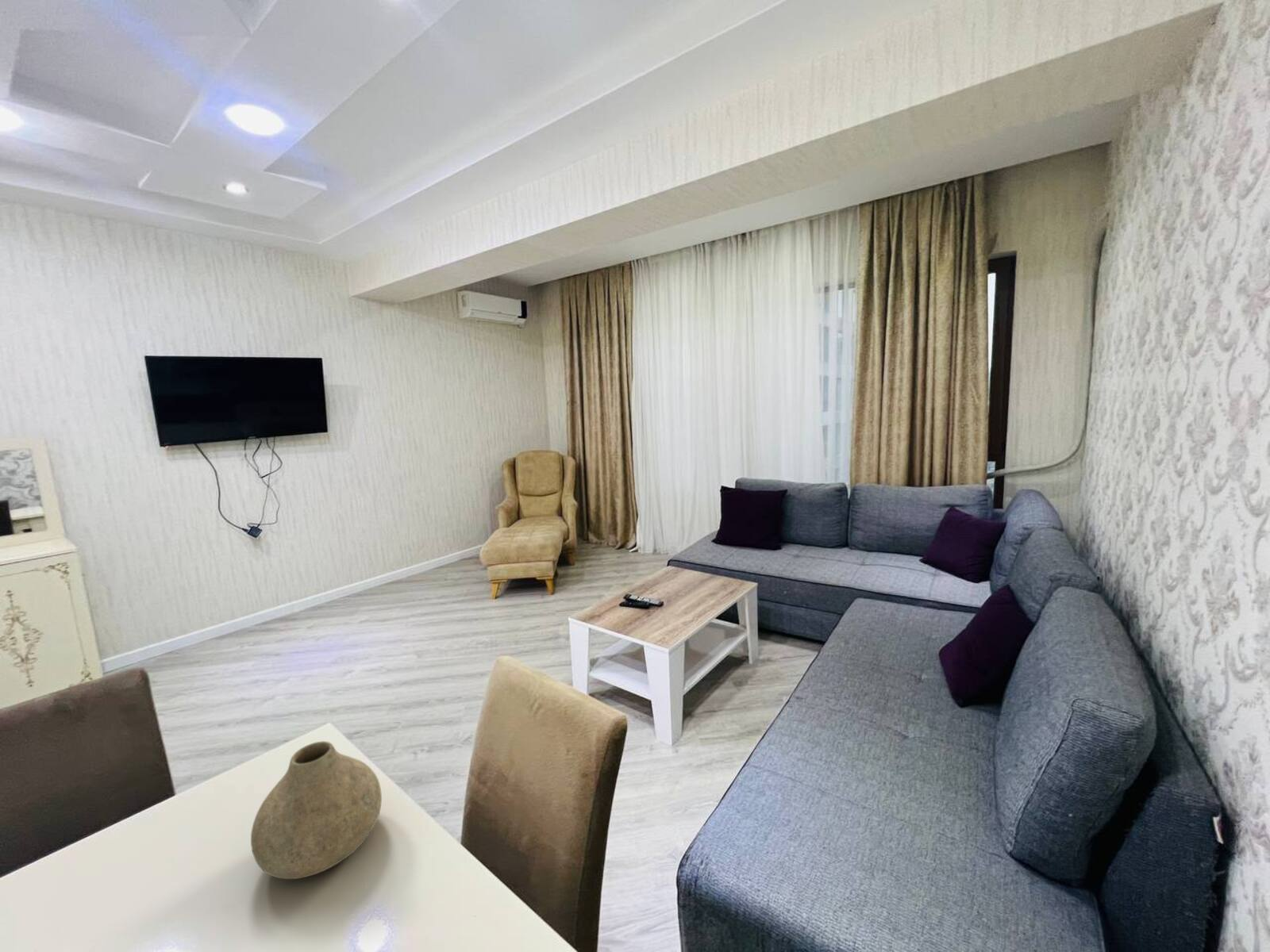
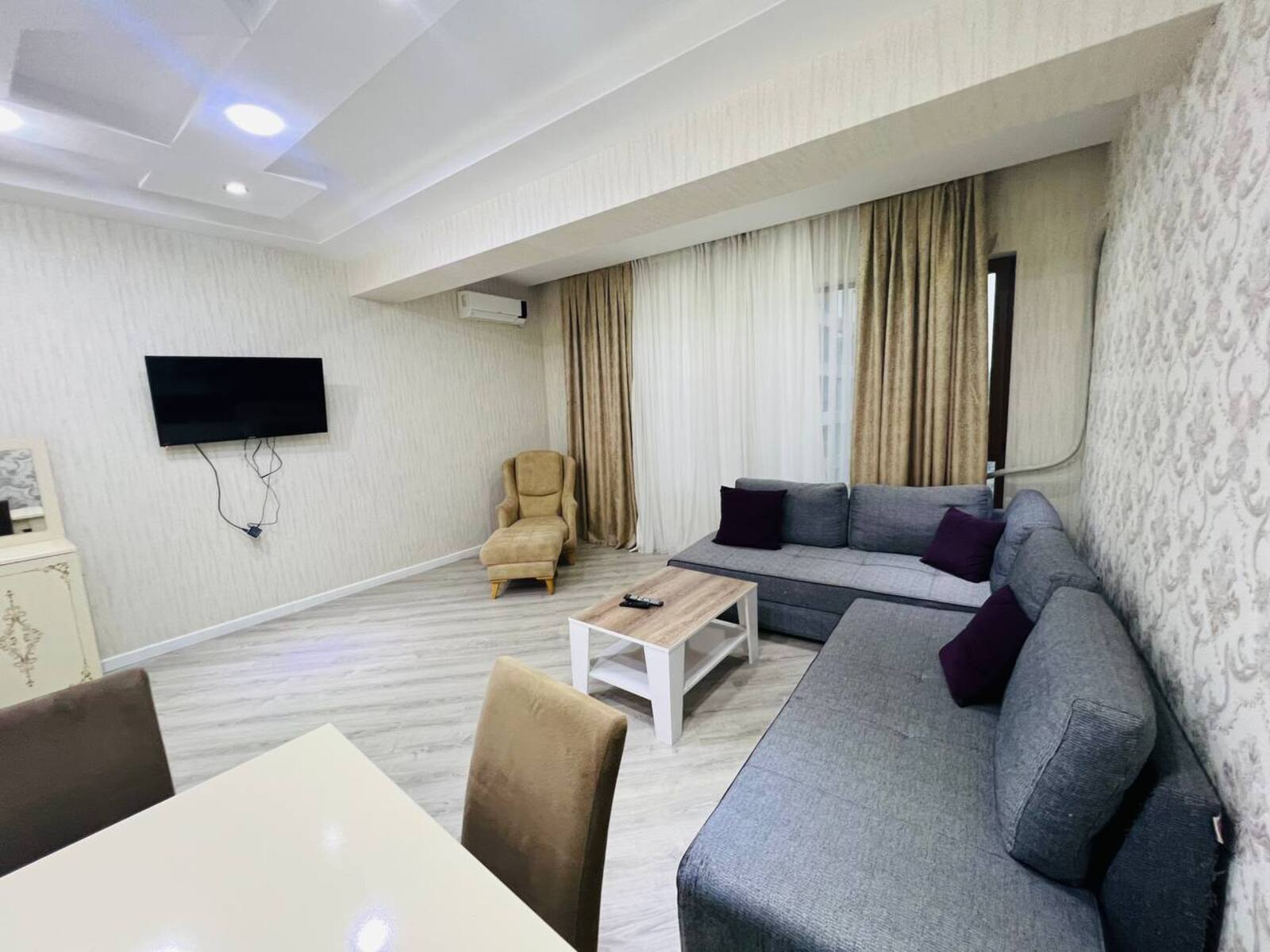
- vase (318, 799)
